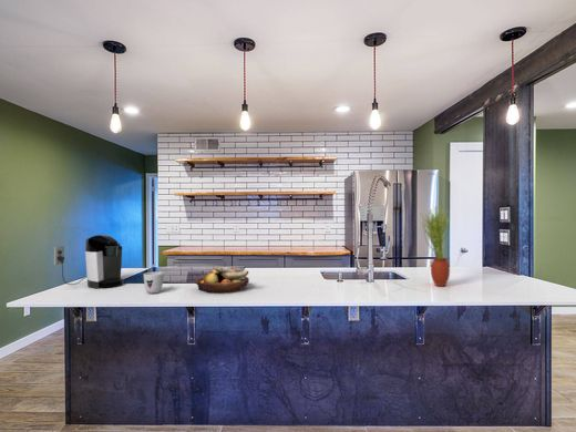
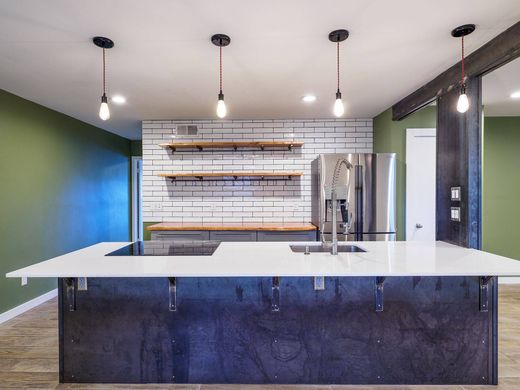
- fruit bowl (223, 277)
- potted plant (434, 245)
- coffee maker (95, 260)
- mug (155, 281)
